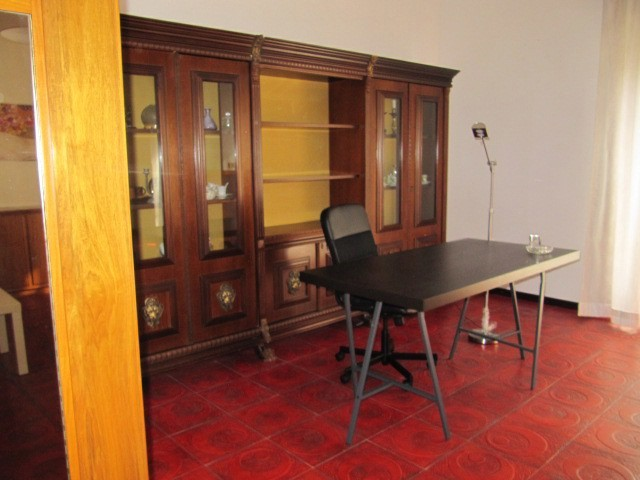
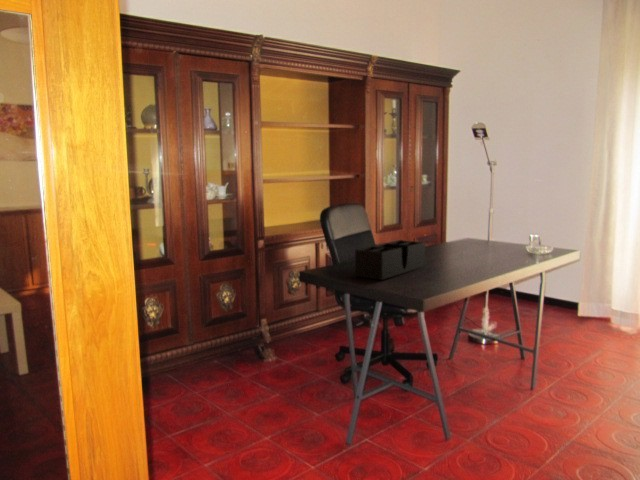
+ desk organizer (391, 258)
